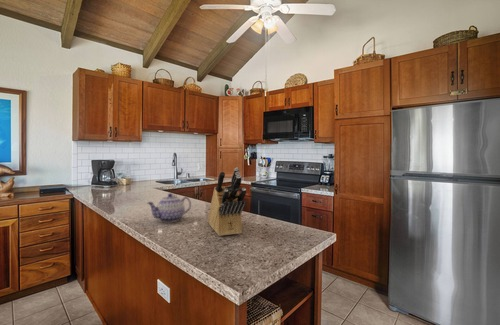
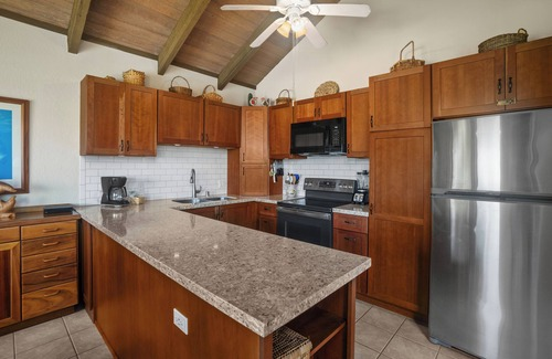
- knife block (225, 199)
- teapot (170, 206)
